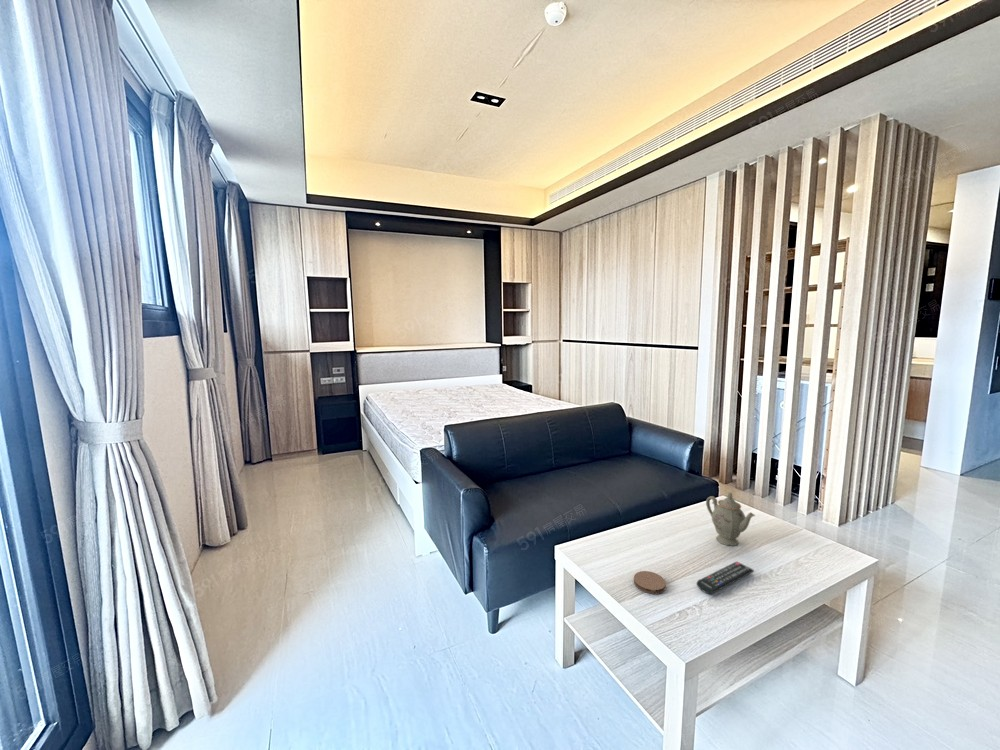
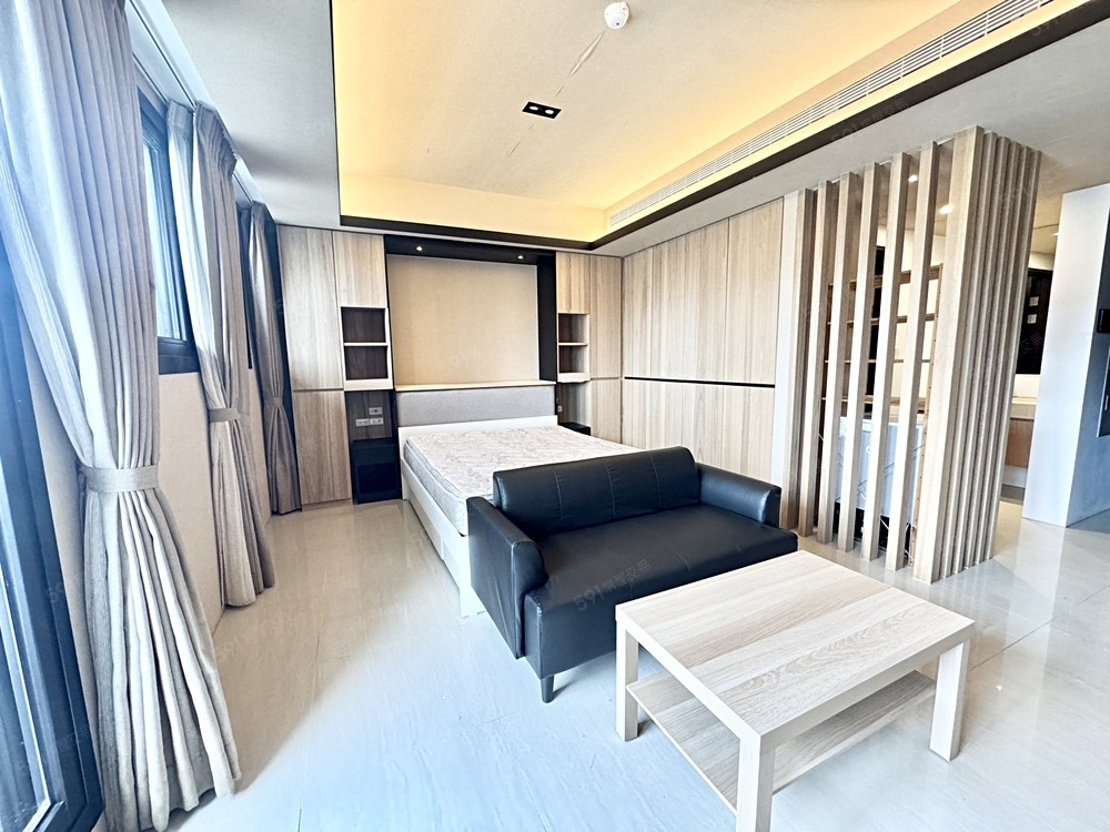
- chinaware (729, 516)
- coaster (649, 582)
- remote control (725, 577)
